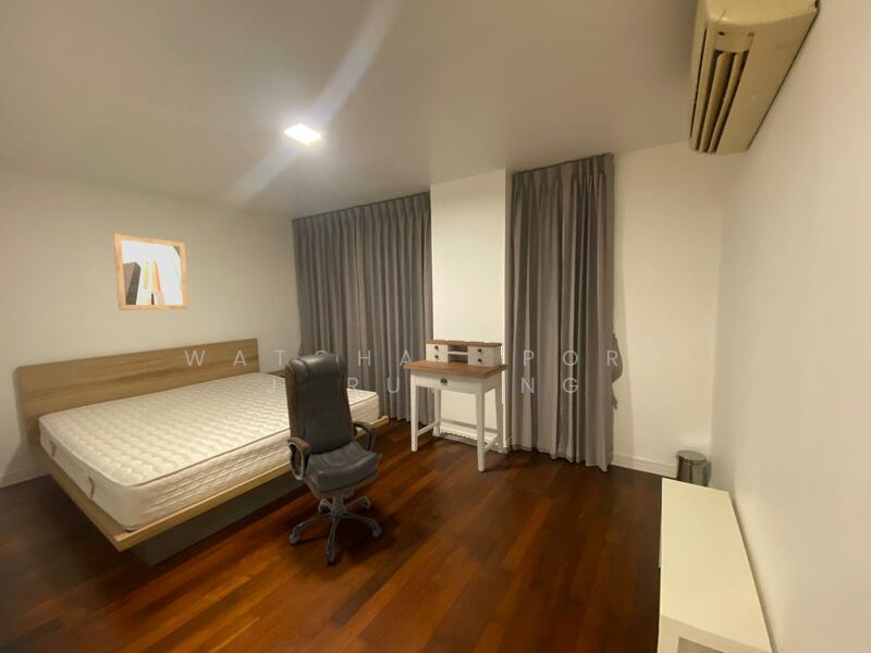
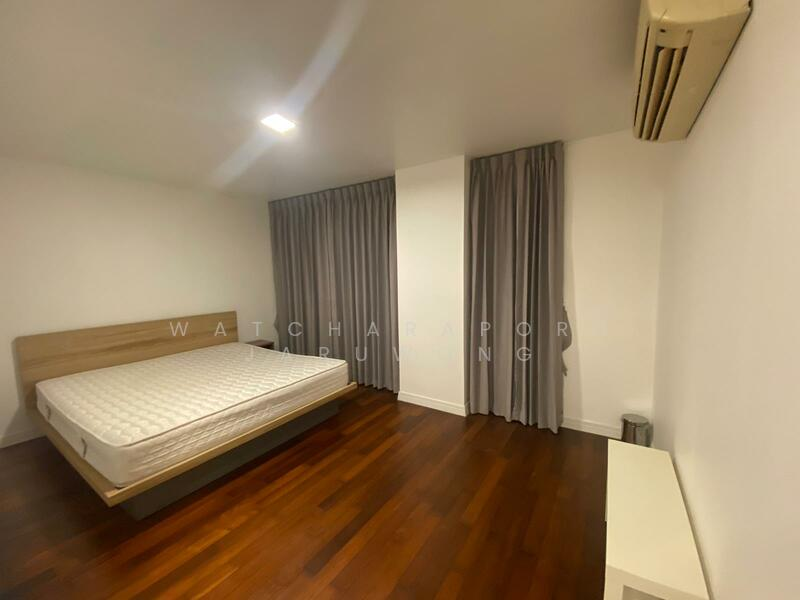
- office chair (334, 442)
- desk (455, 391)
- wall art (154, 274)
